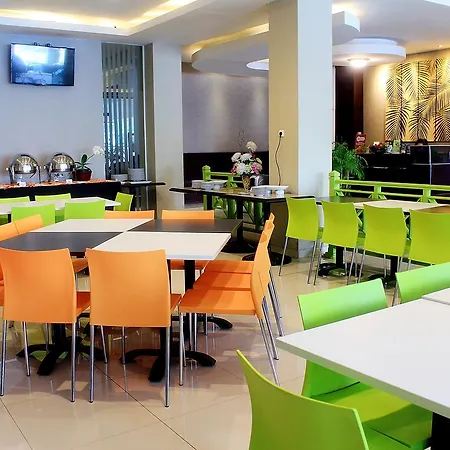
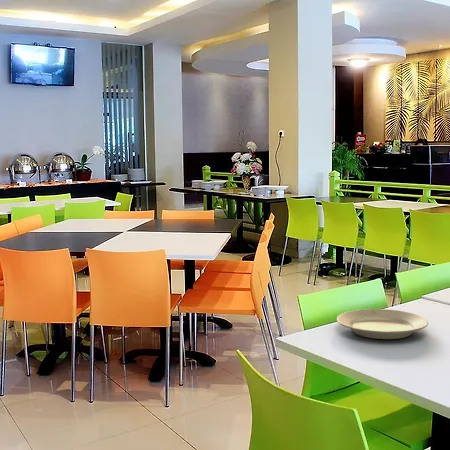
+ plate (381, 325)
